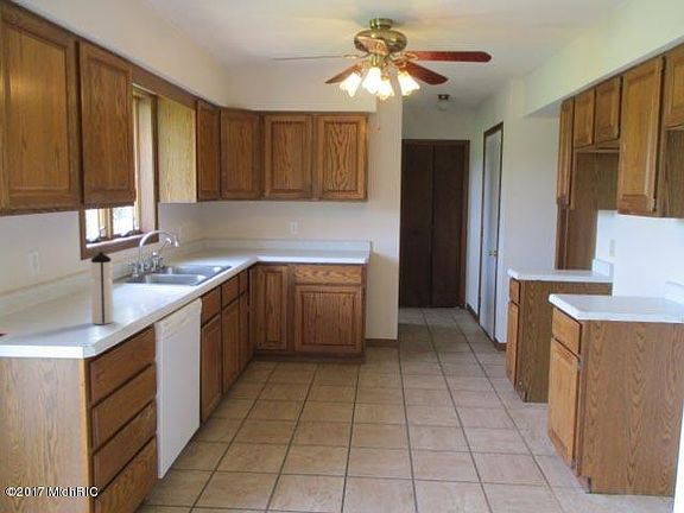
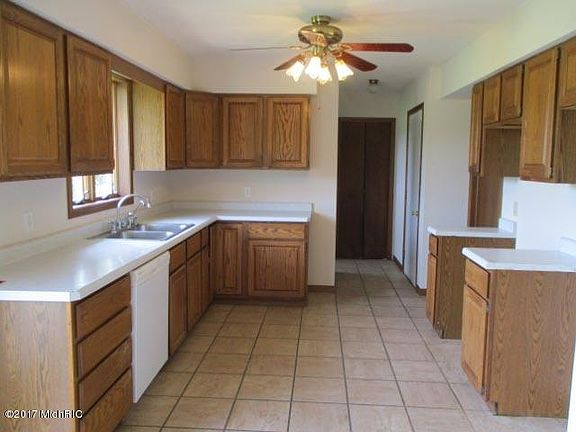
- water bottle (101, 286)
